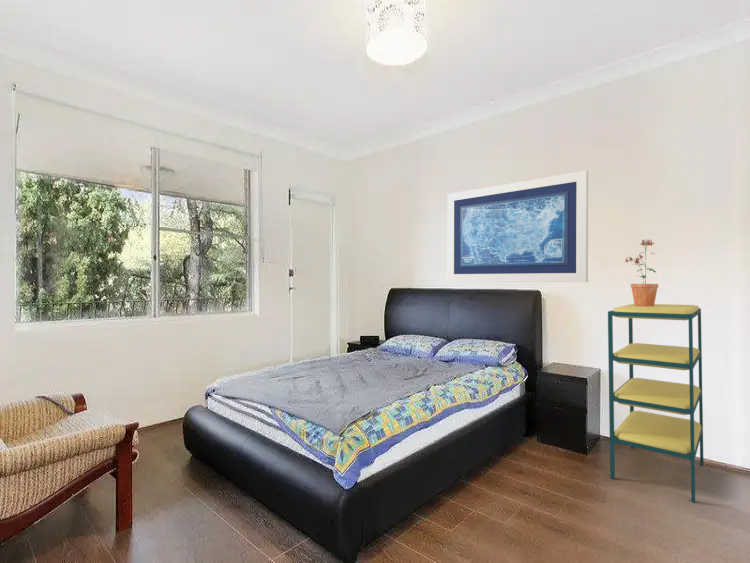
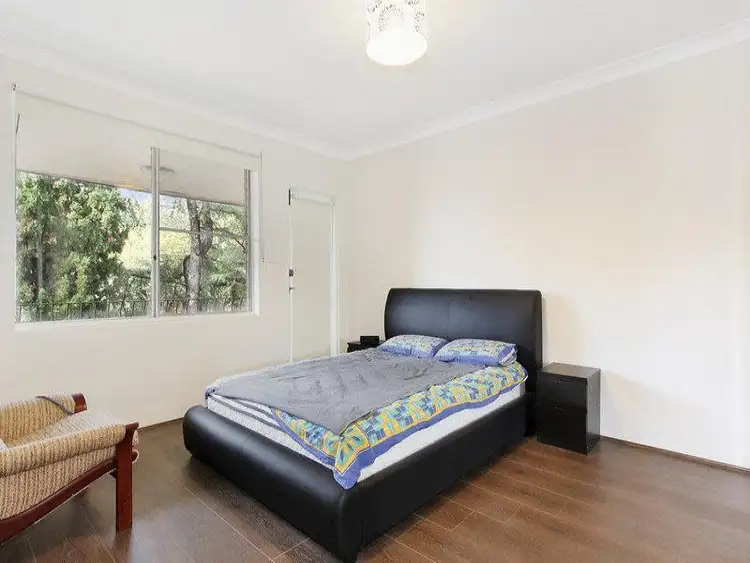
- wall art (509, 233)
- potted plant (641, 271)
- shelving unit (657, 388)
